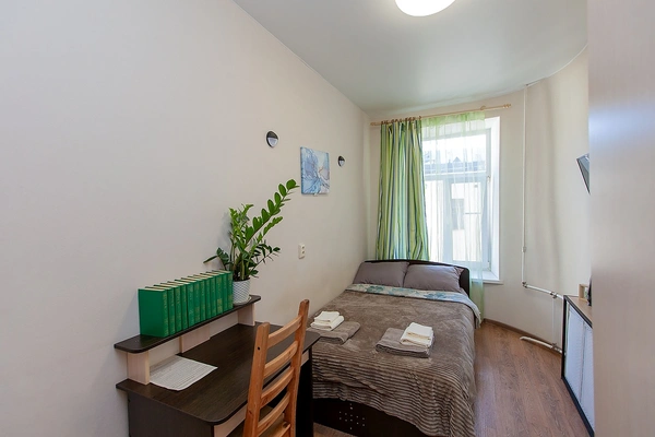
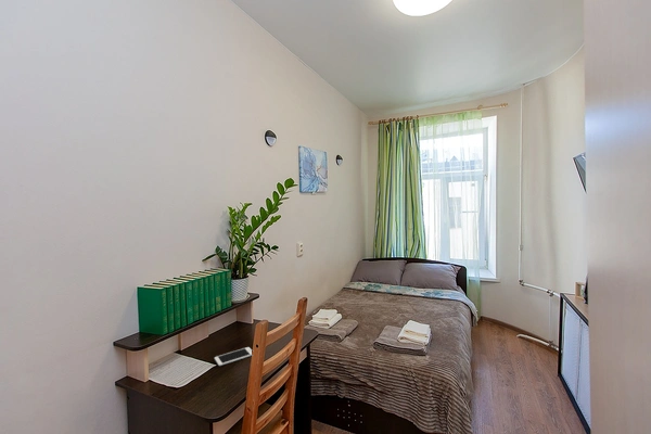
+ cell phone (234, 356)
